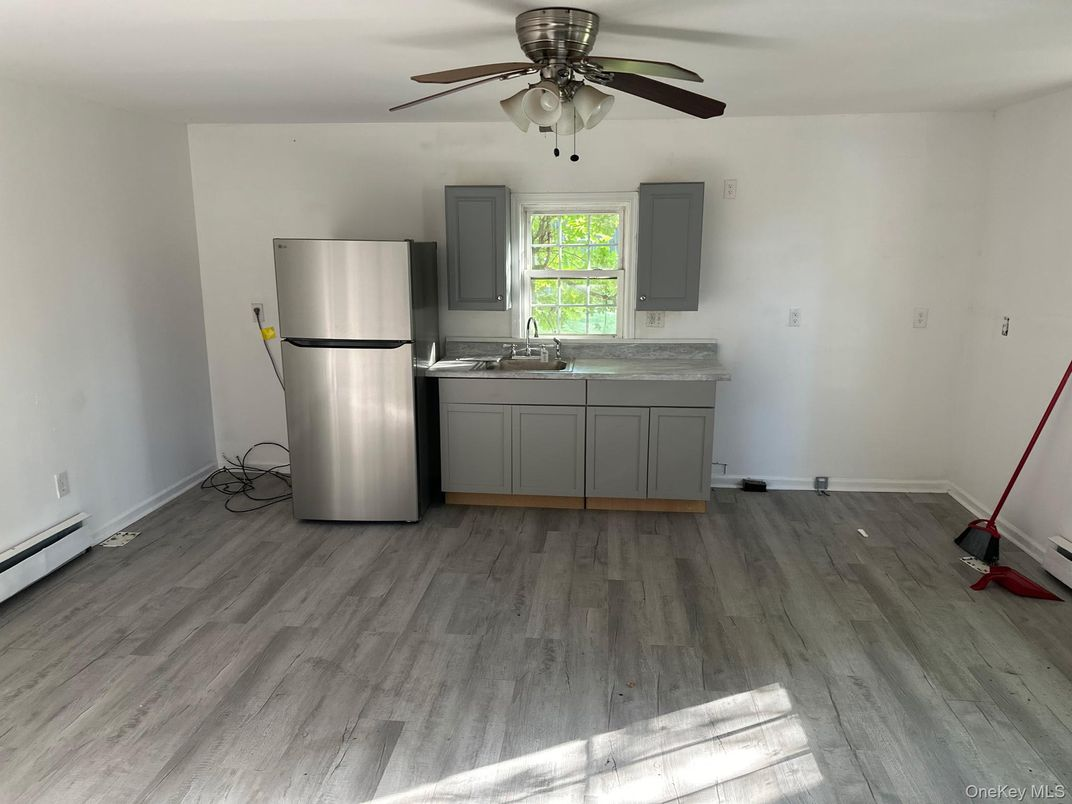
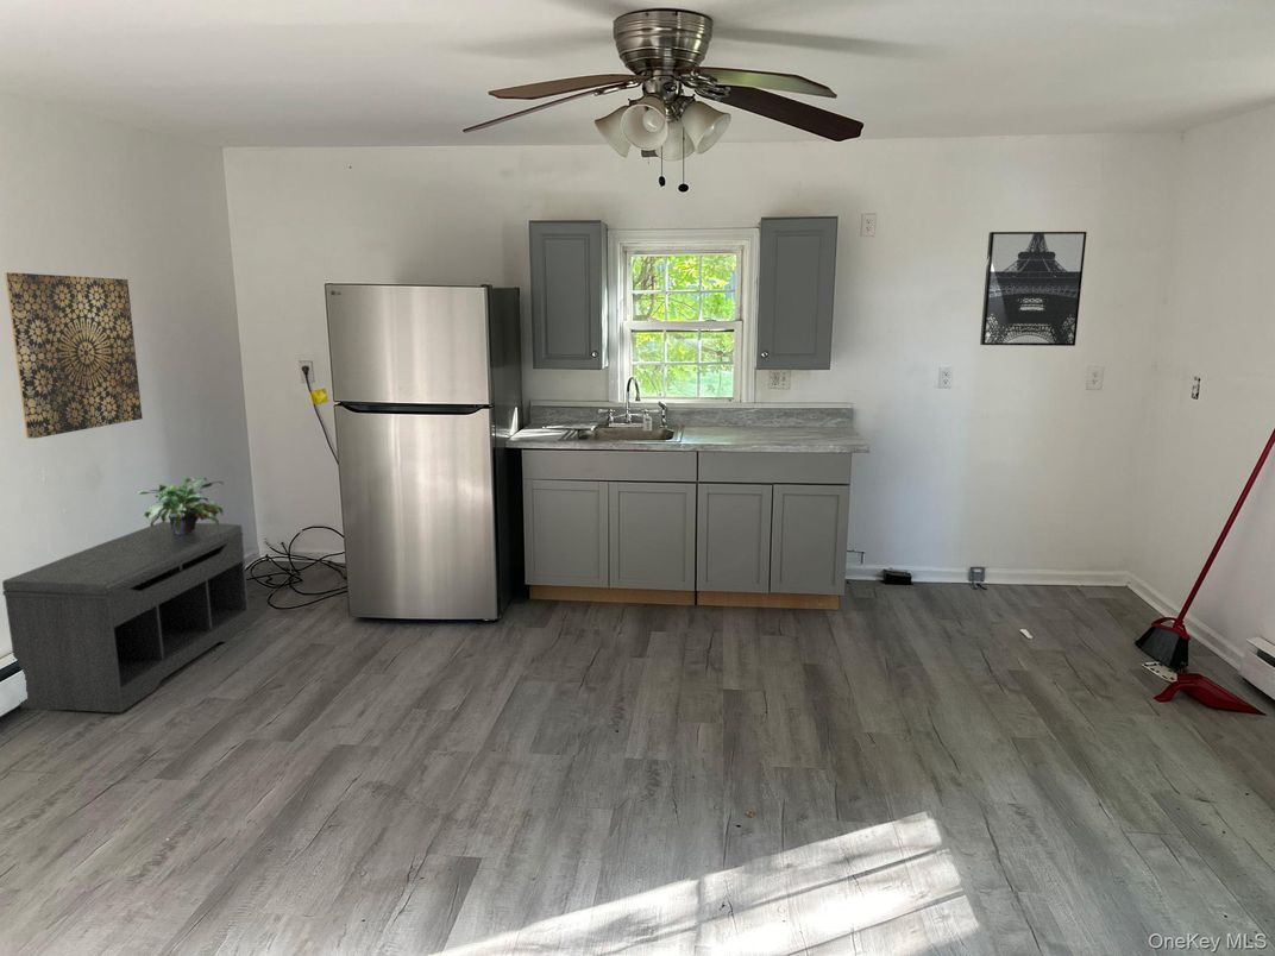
+ wall art (80, 353)
+ wall art (1031, 289)
+ potted plant (181, 503)
+ bench (142, 605)
